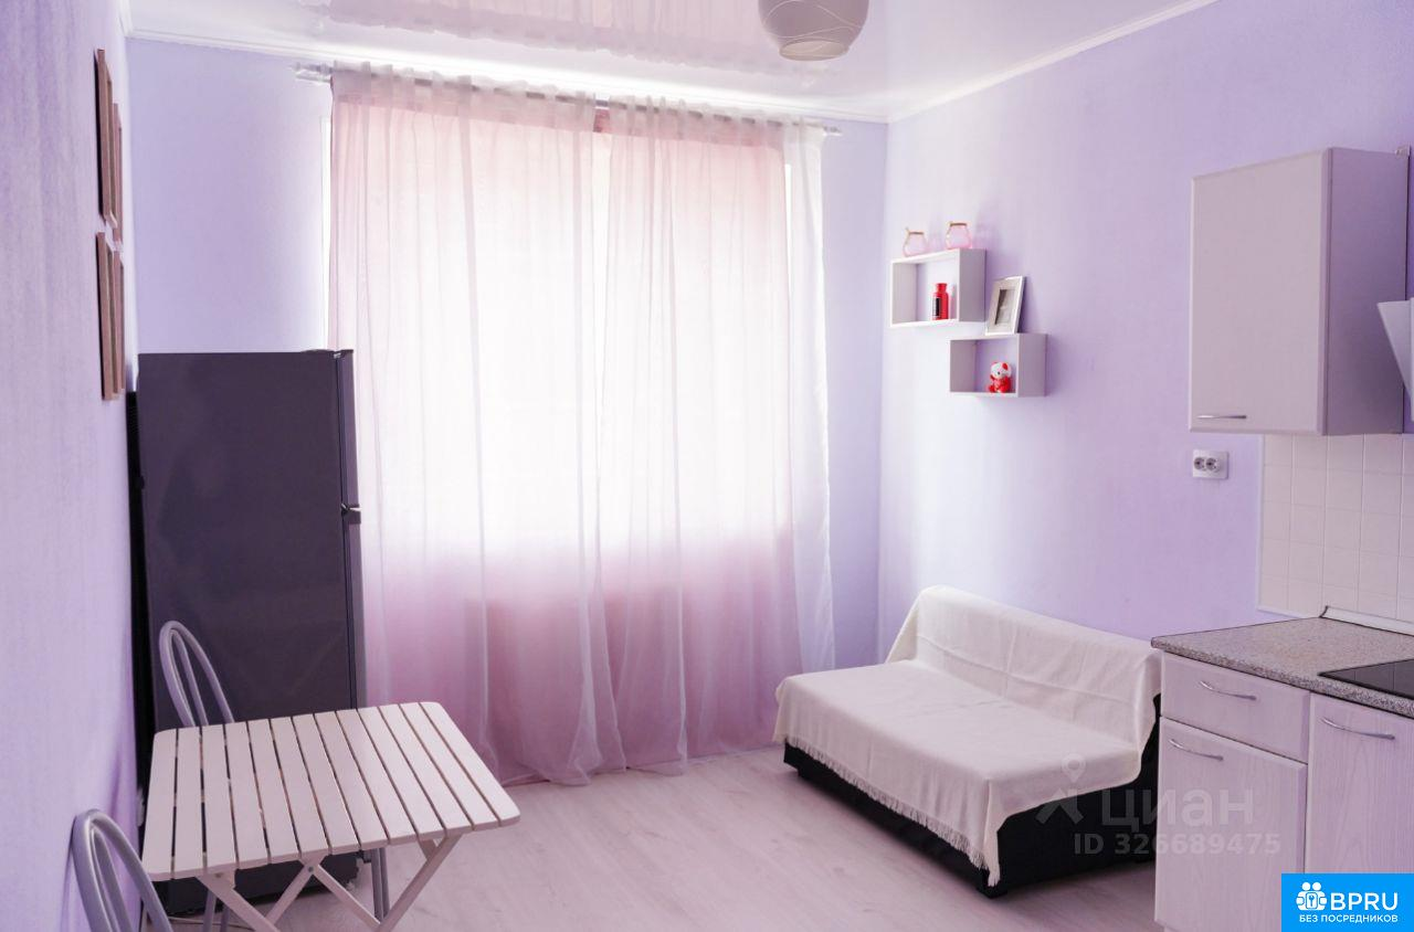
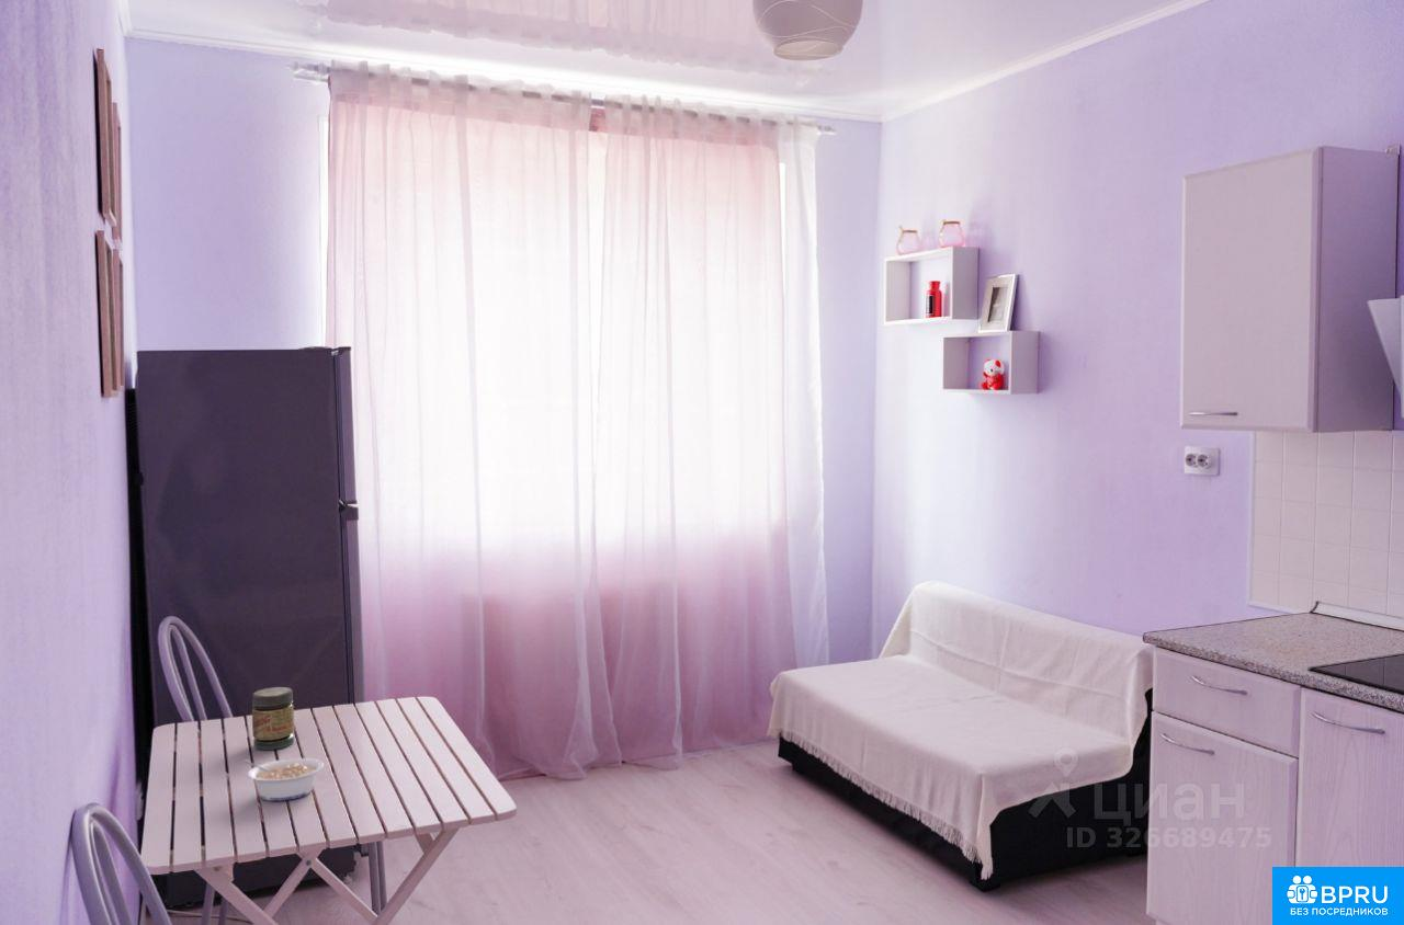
+ jar (272, 718)
+ legume (283, 778)
